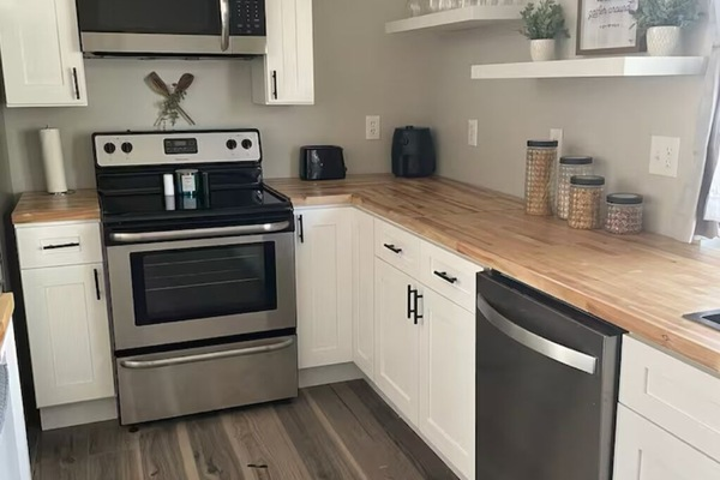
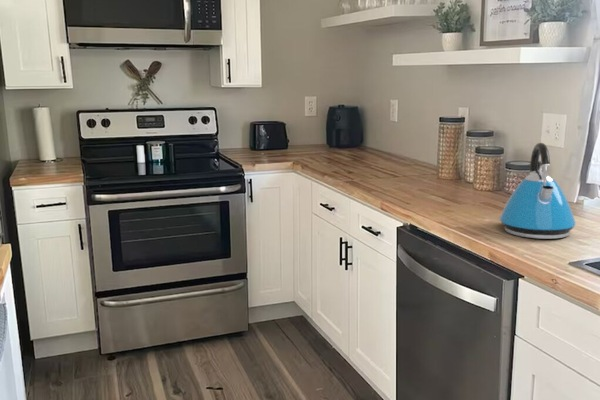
+ kettle (538, 187)
